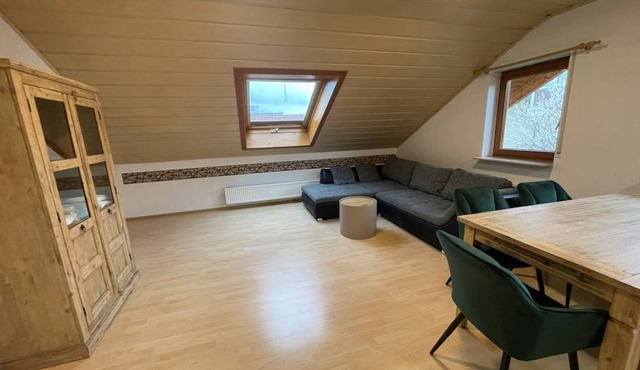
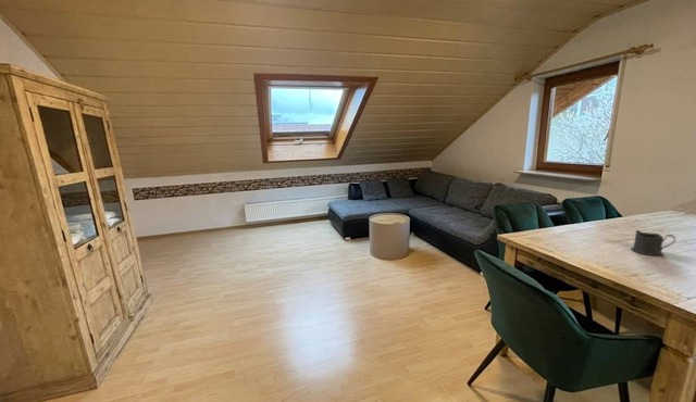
+ cup (652, 241)
